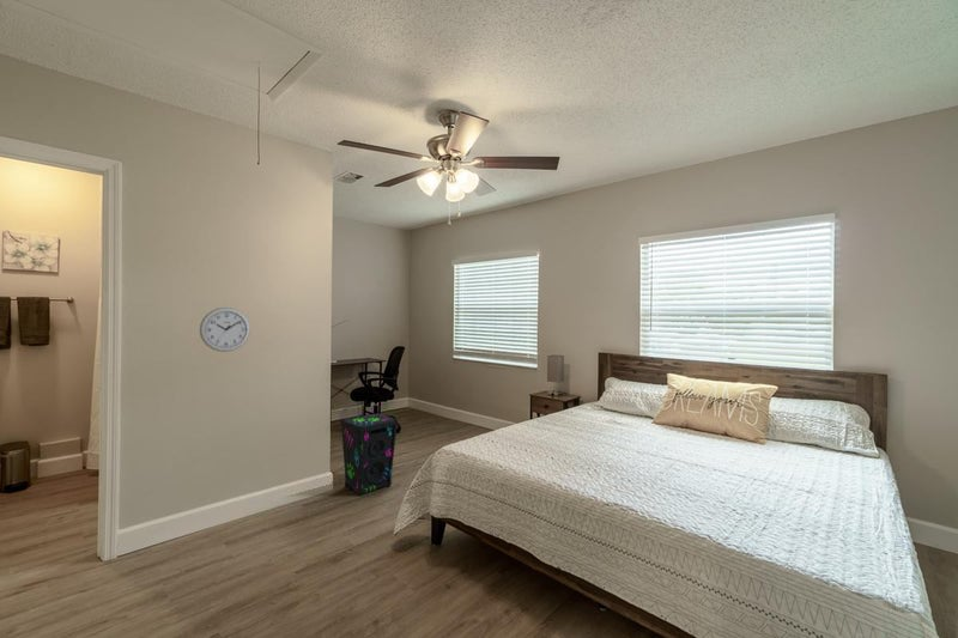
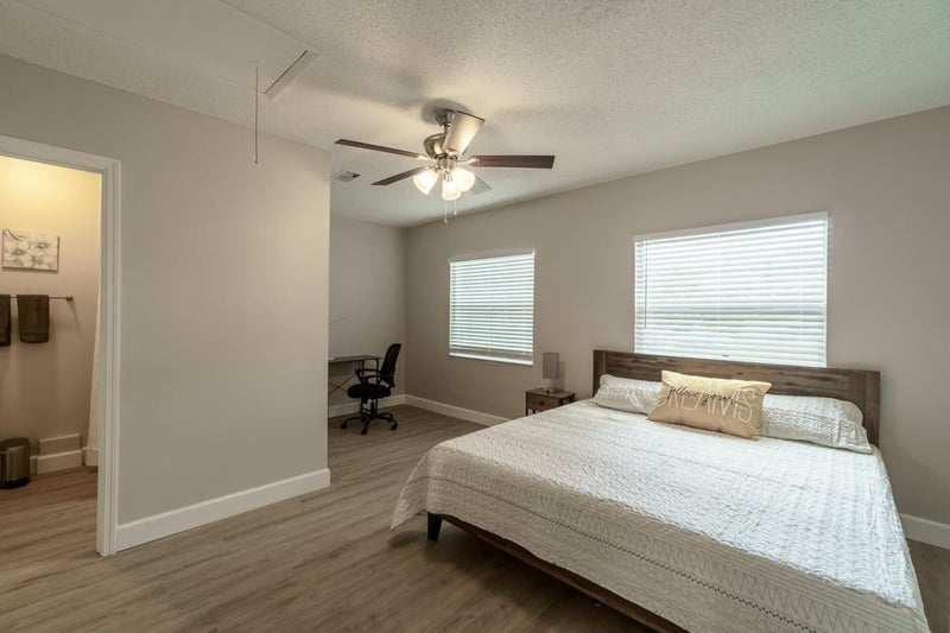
- speaker (369, 452)
- wall clock (225, 329)
